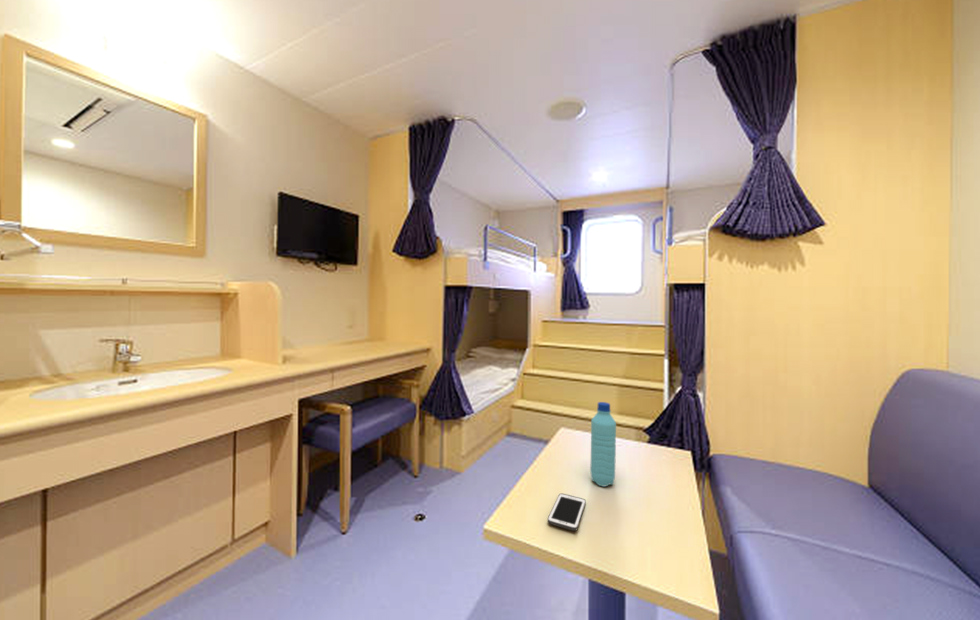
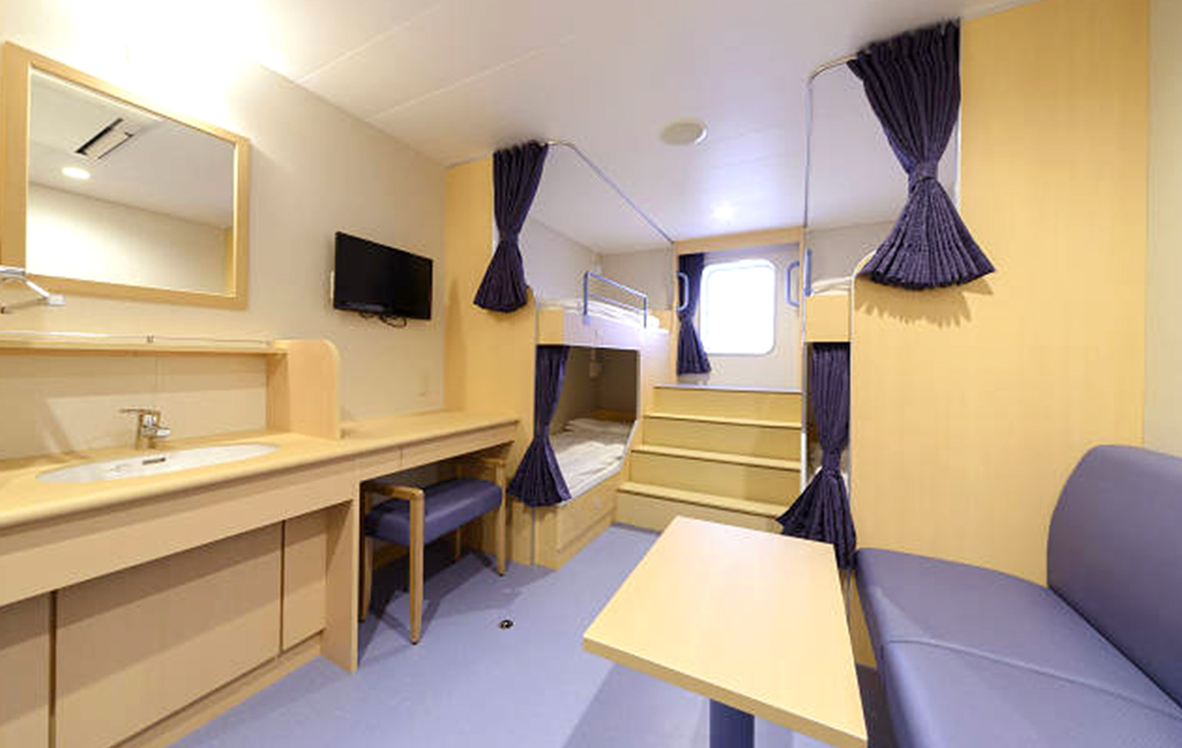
- cell phone (567, 510)
- water bottle (603, 442)
